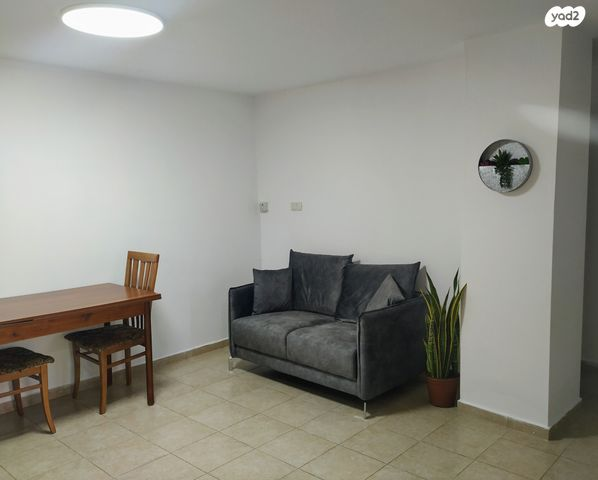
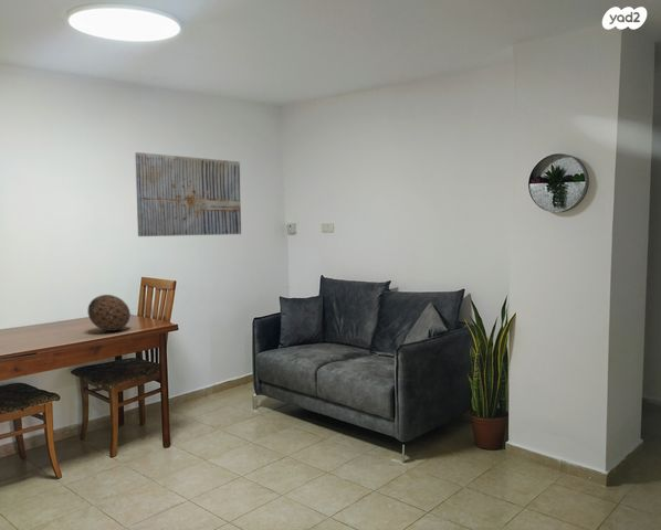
+ wall art (191, 197)
+ decorative ball (108, 312)
